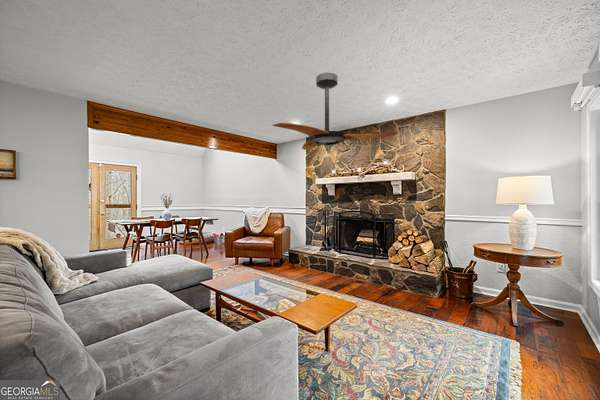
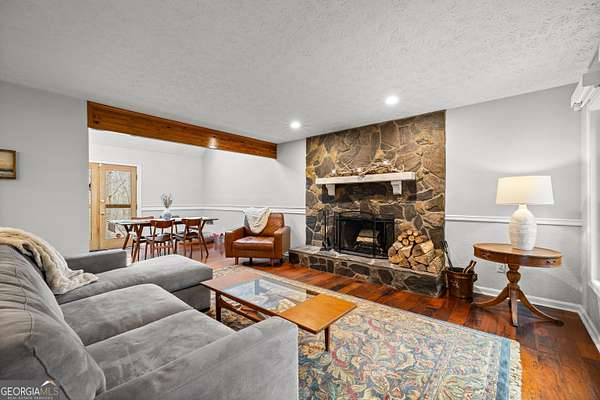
- ceiling fan (328, 110)
